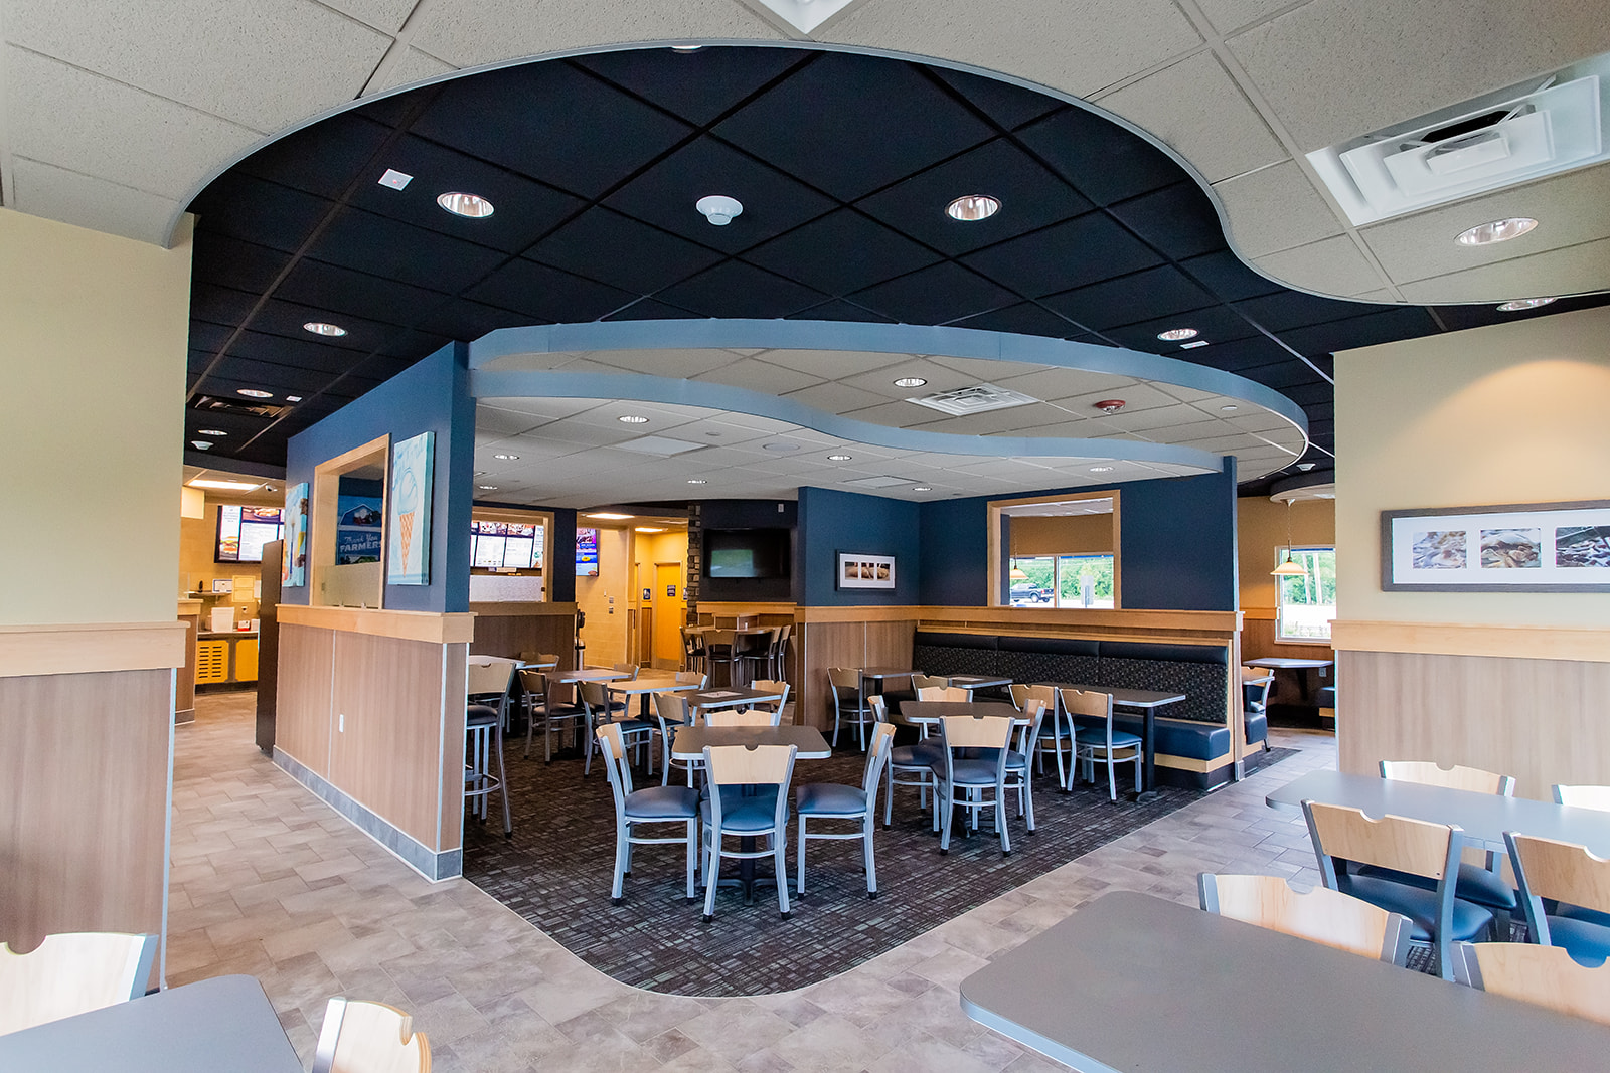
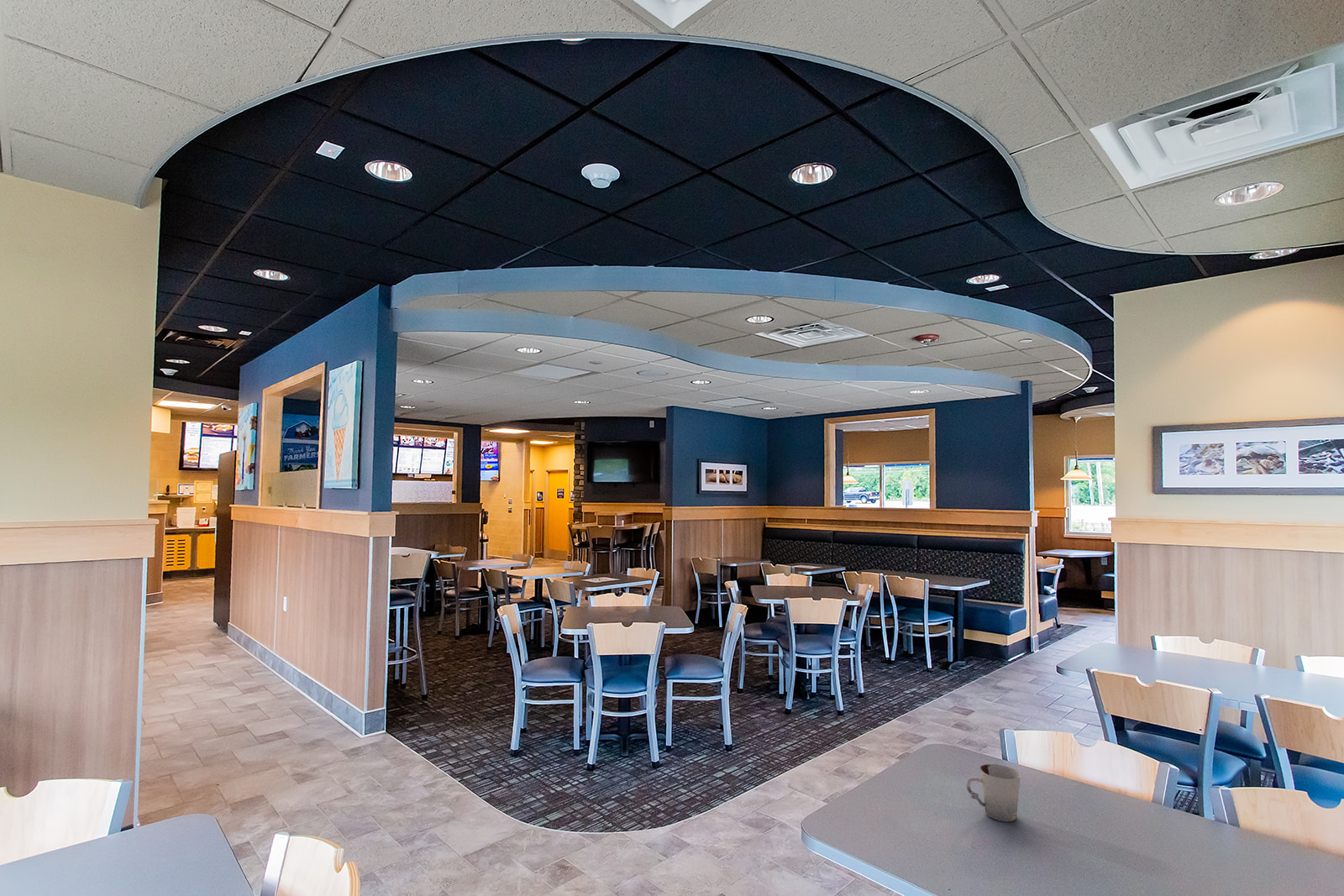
+ cup (993, 792)
